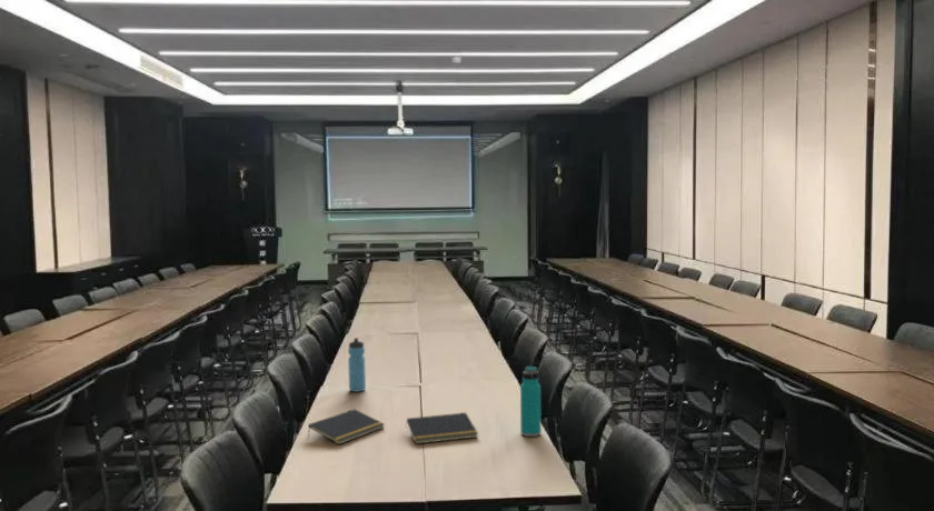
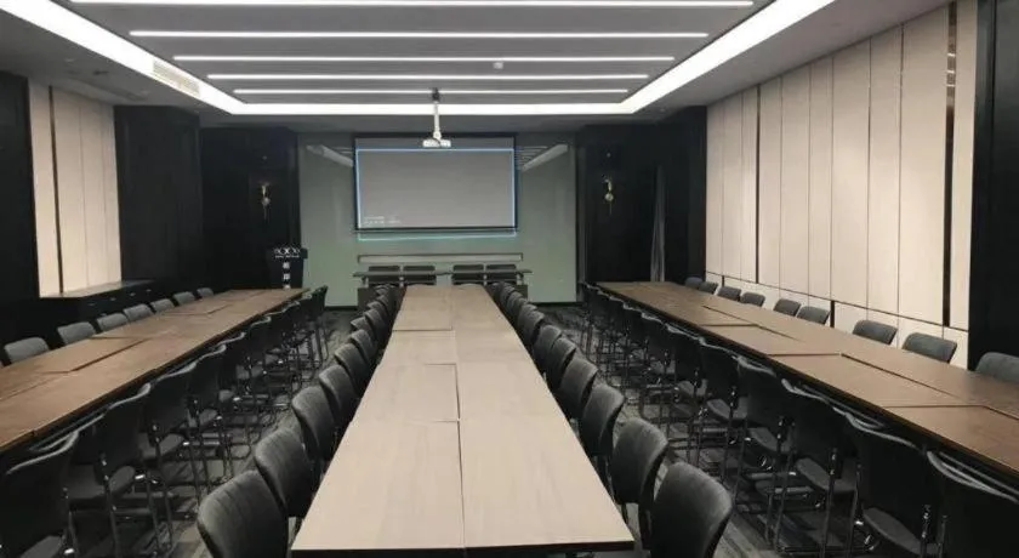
- notepad (441, 427)
- water bottle (530, 400)
- water bottle (356, 363)
- notepad (347, 425)
